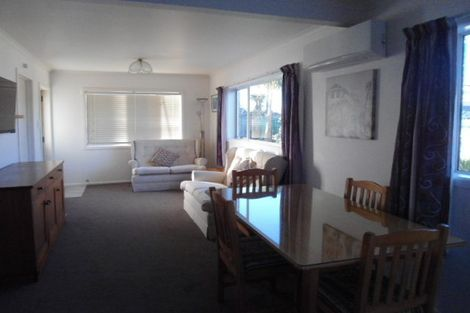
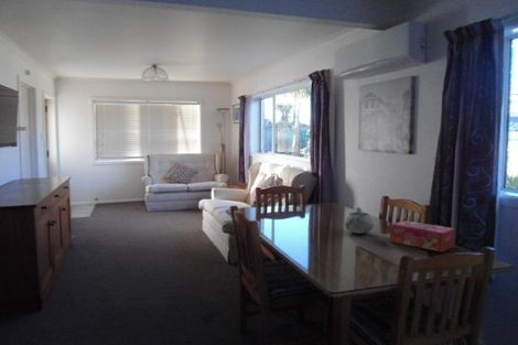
+ tissue box (421, 235)
+ decorative bowl (358, 220)
